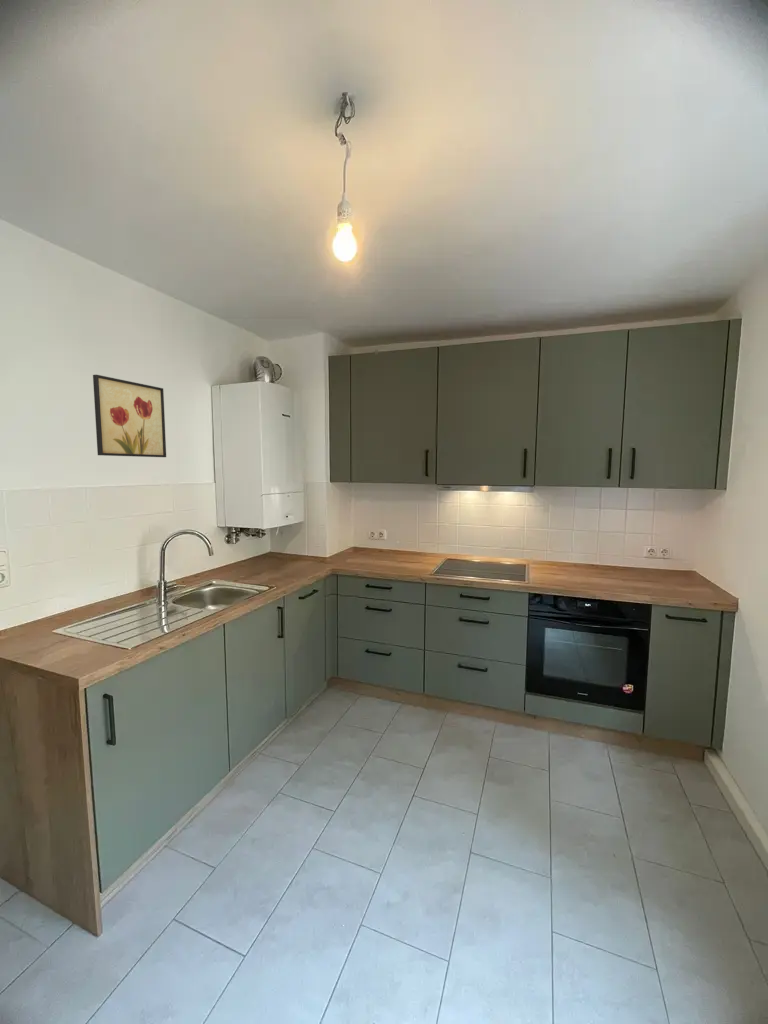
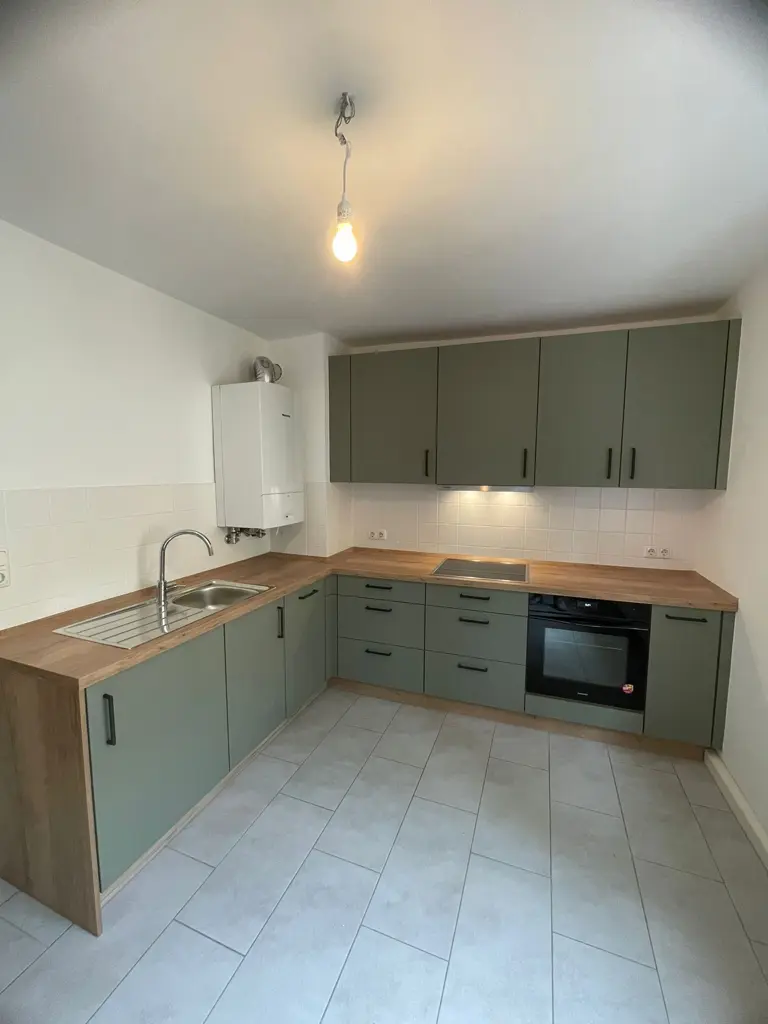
- wall art (131, 419)
